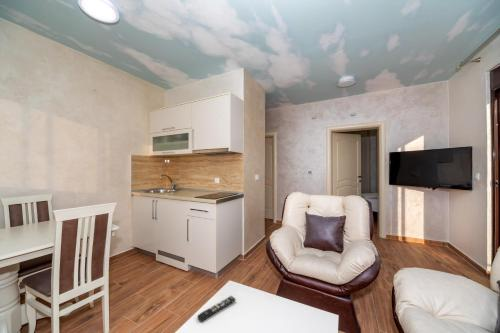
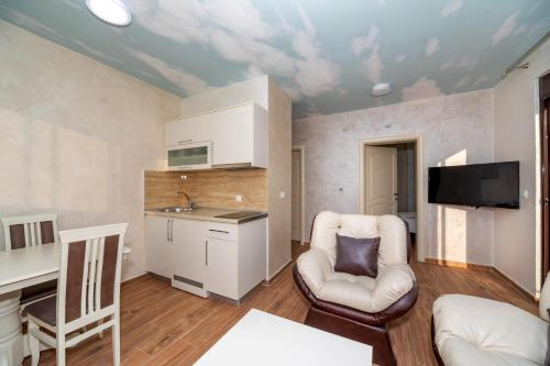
- remote control (217, 307)
